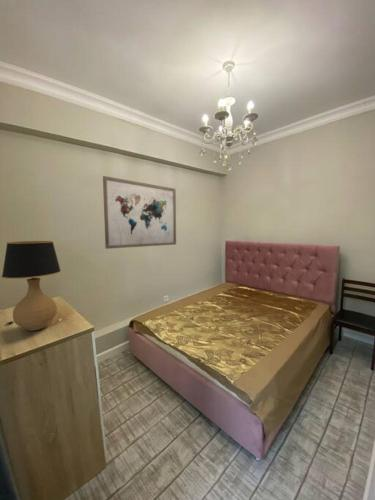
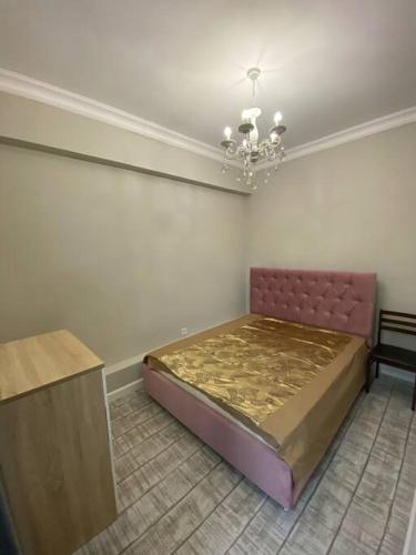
- wall art (144, 215)
- table lamp (35, 283)
